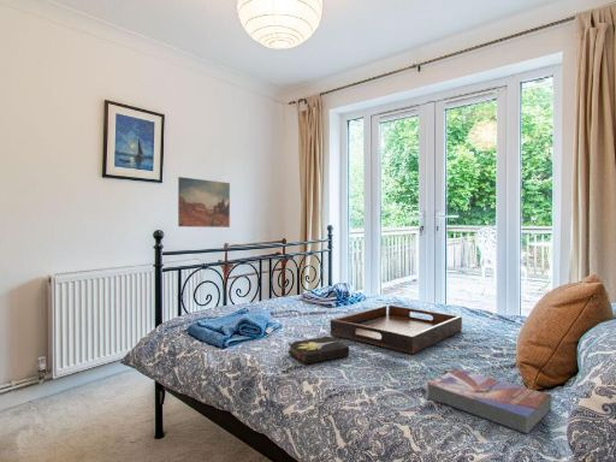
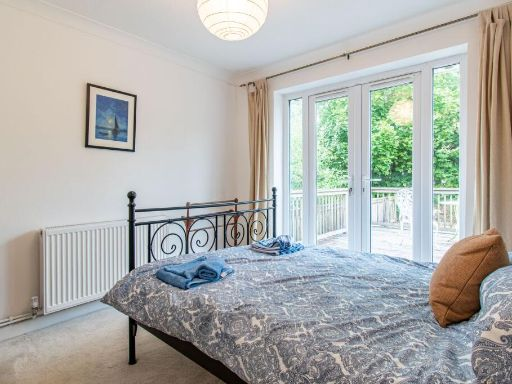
- textbook (486, 396)
- serving tray (397, 325)
- hardback book (318, 348)
- wall art (205, 203)
